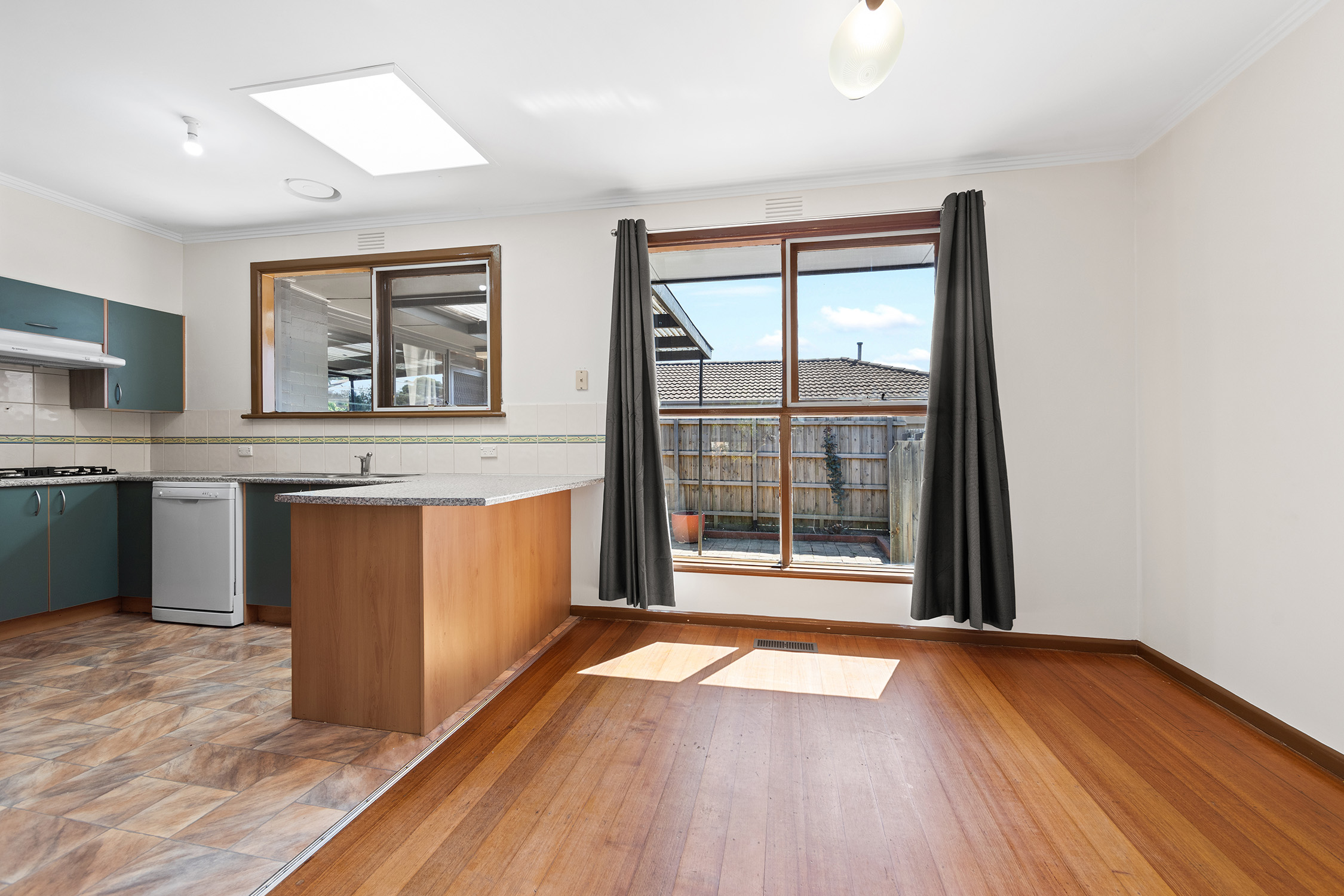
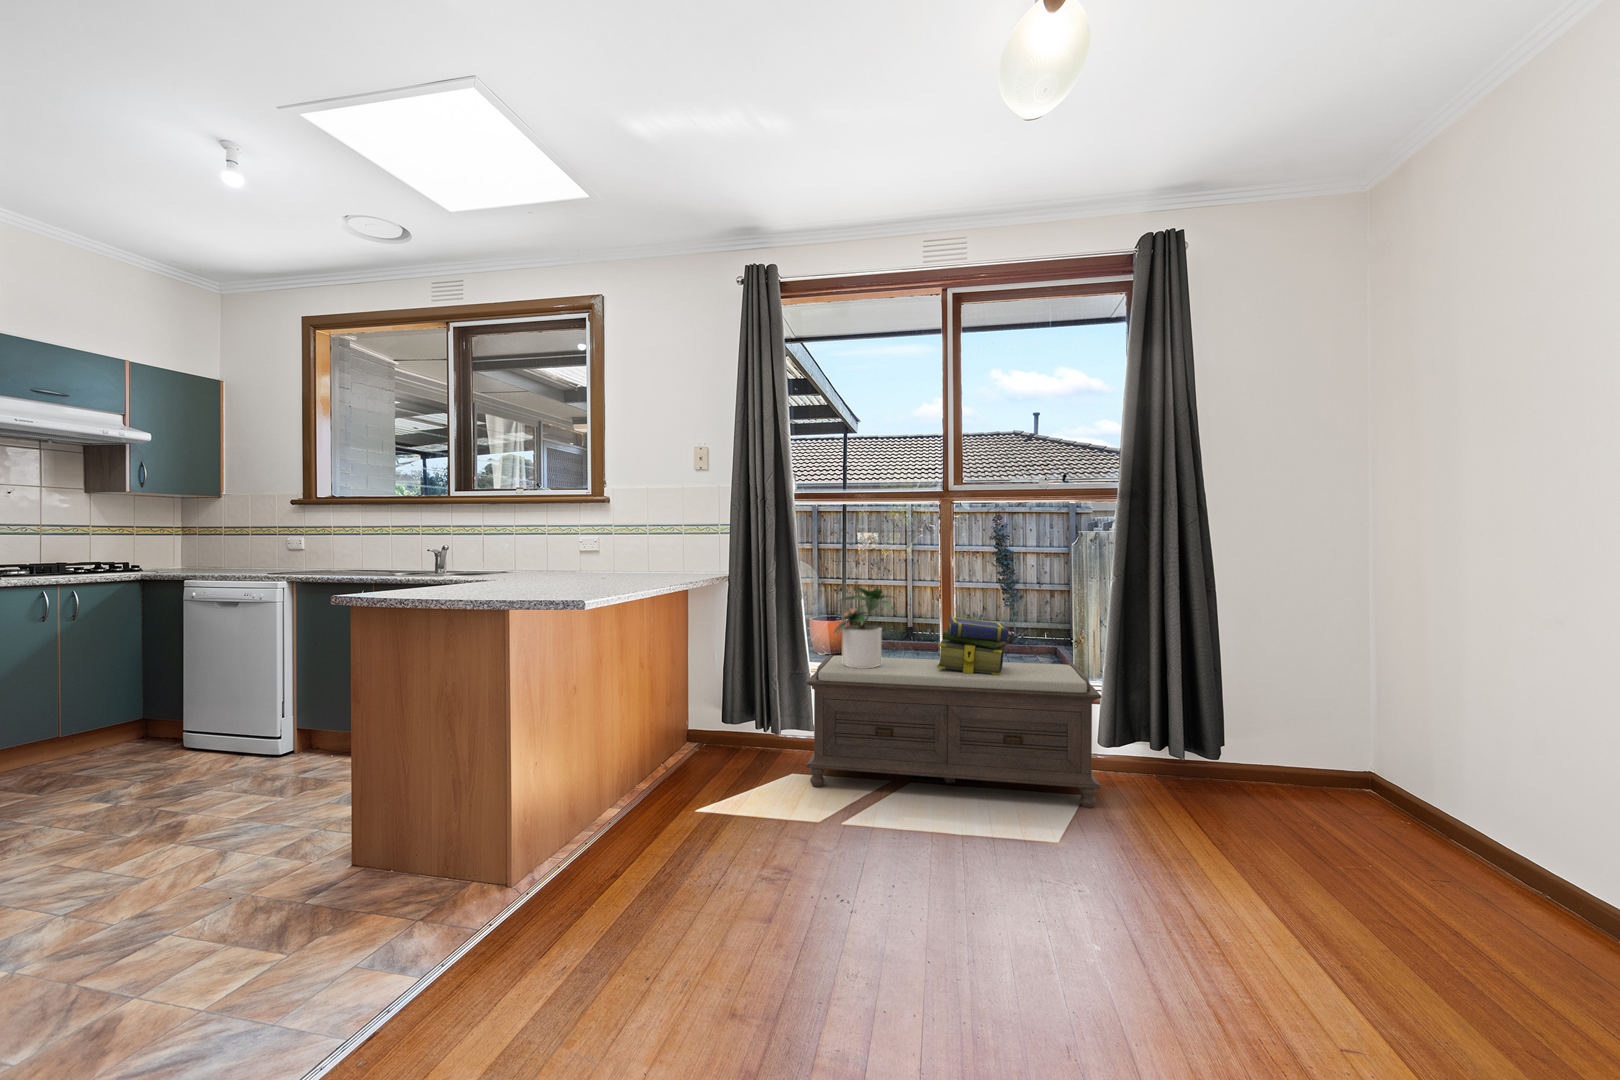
+ potted plant (867, 624)
+ bench (946, 723)
+ stack of books (974, 644)
